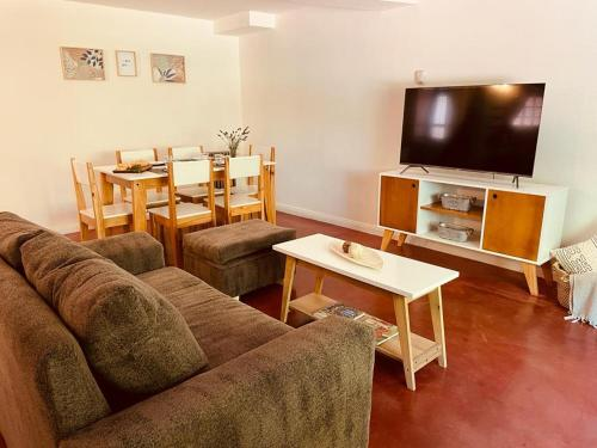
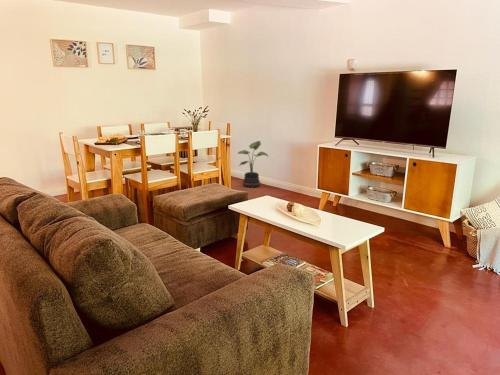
+ potted plant (252, 164)
